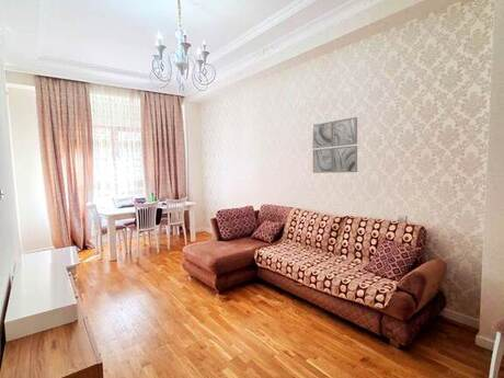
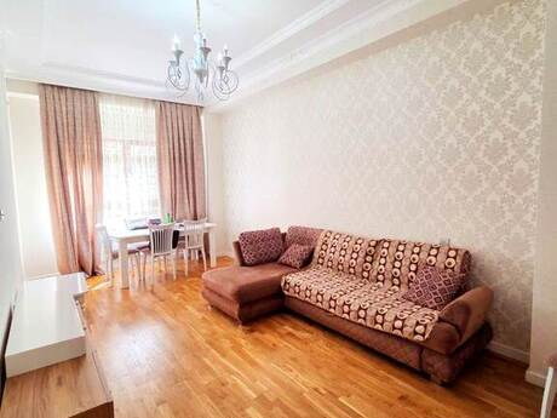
- wall art (333, 146)
